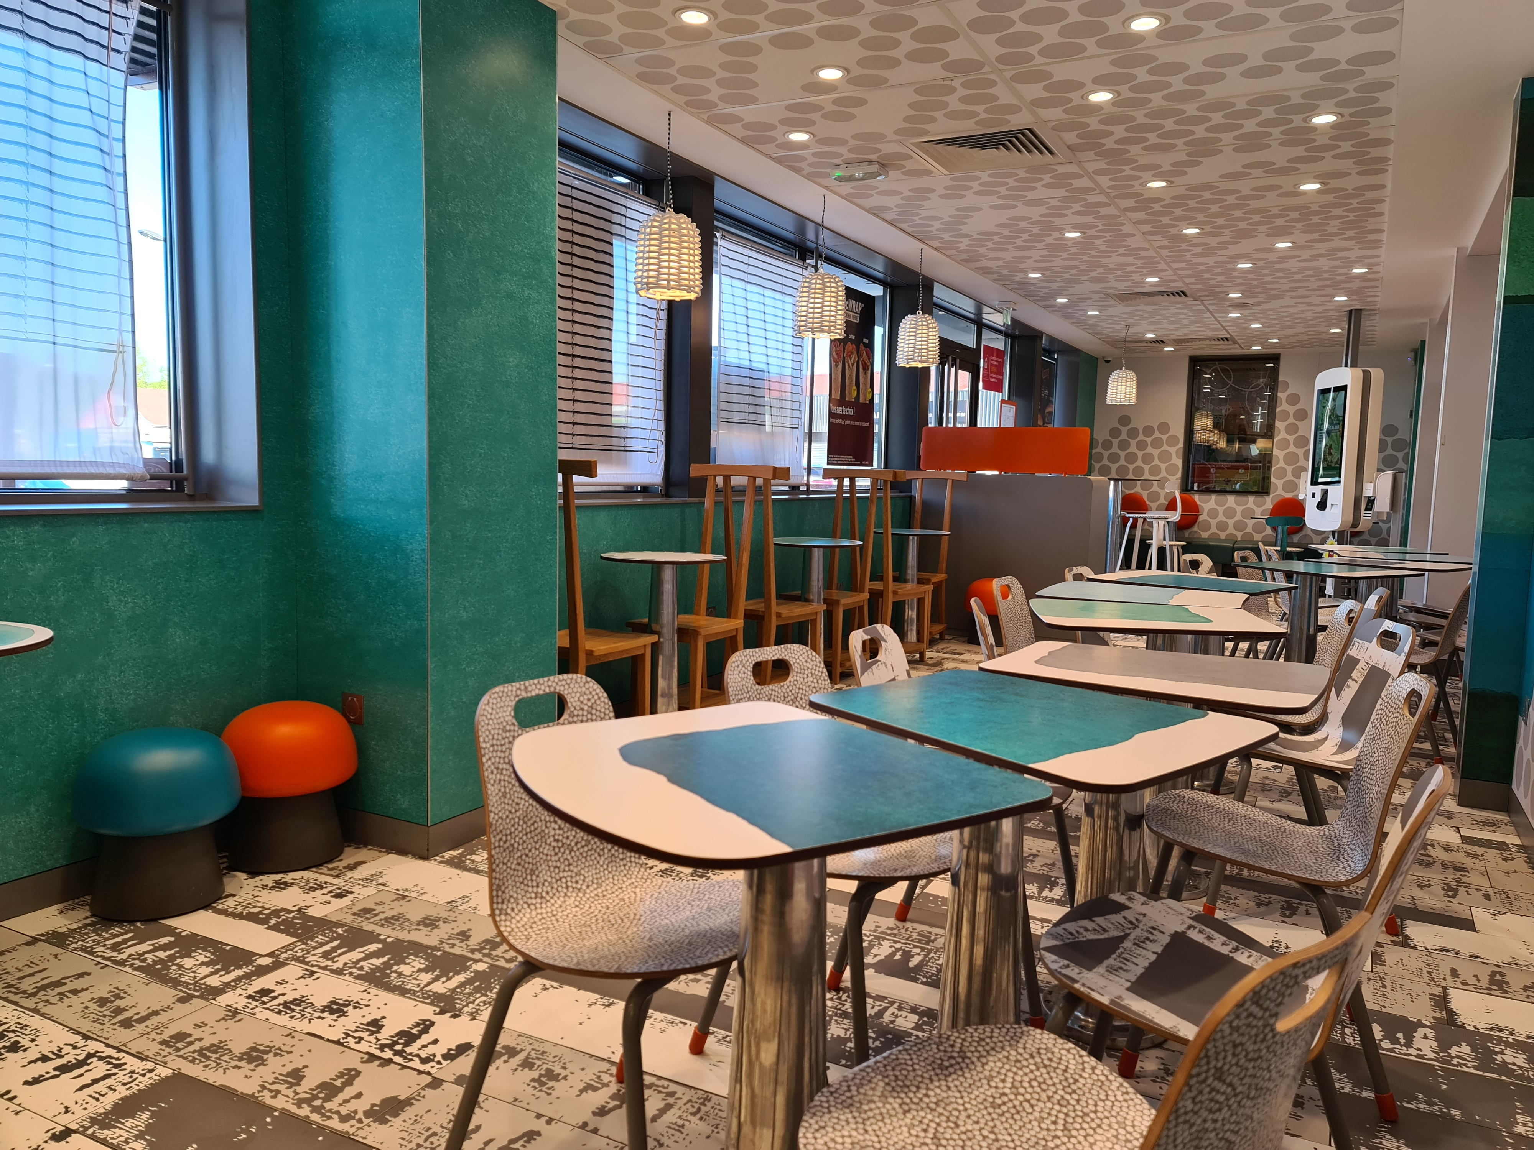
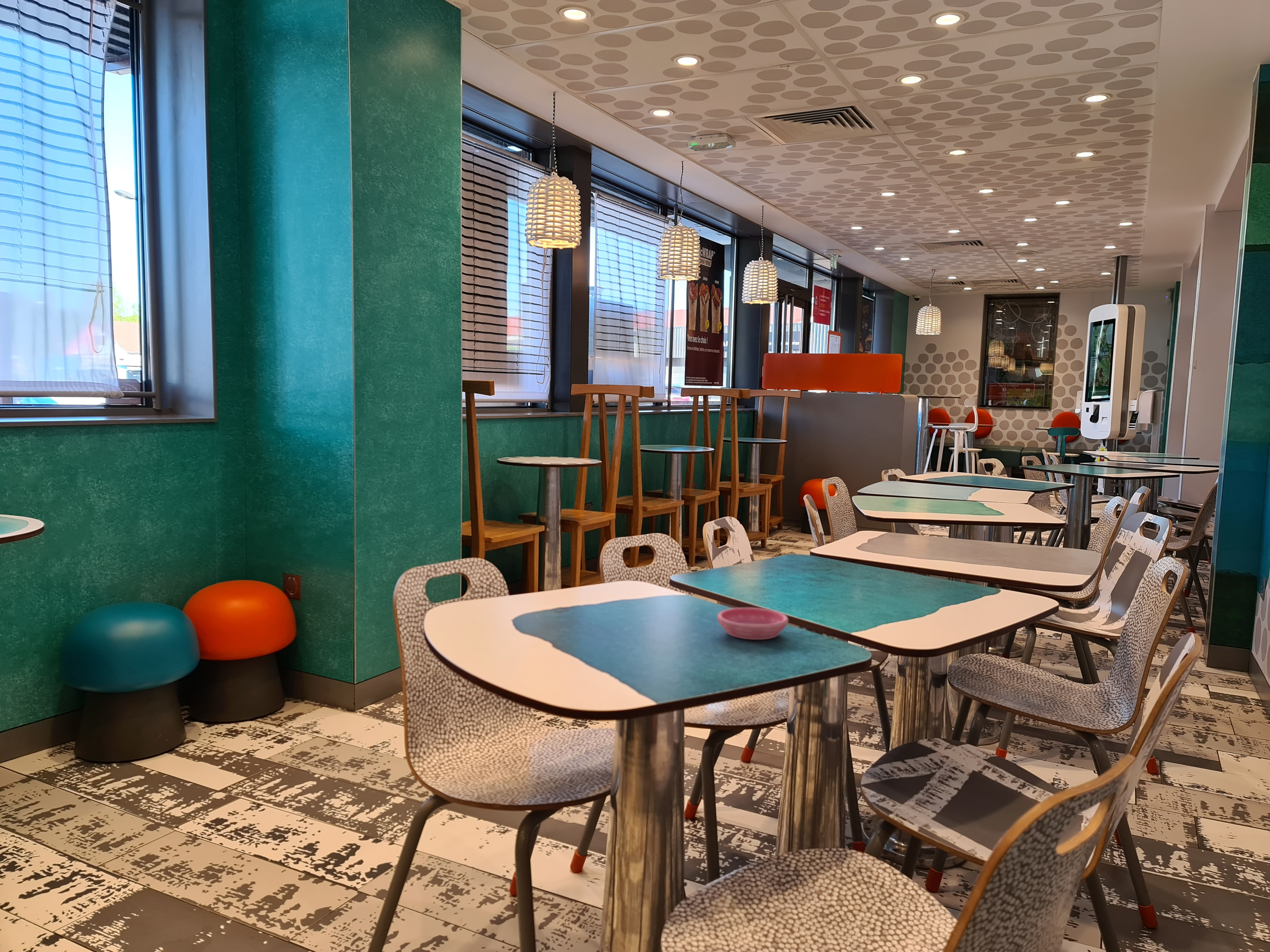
+ saucer (752, 624)
